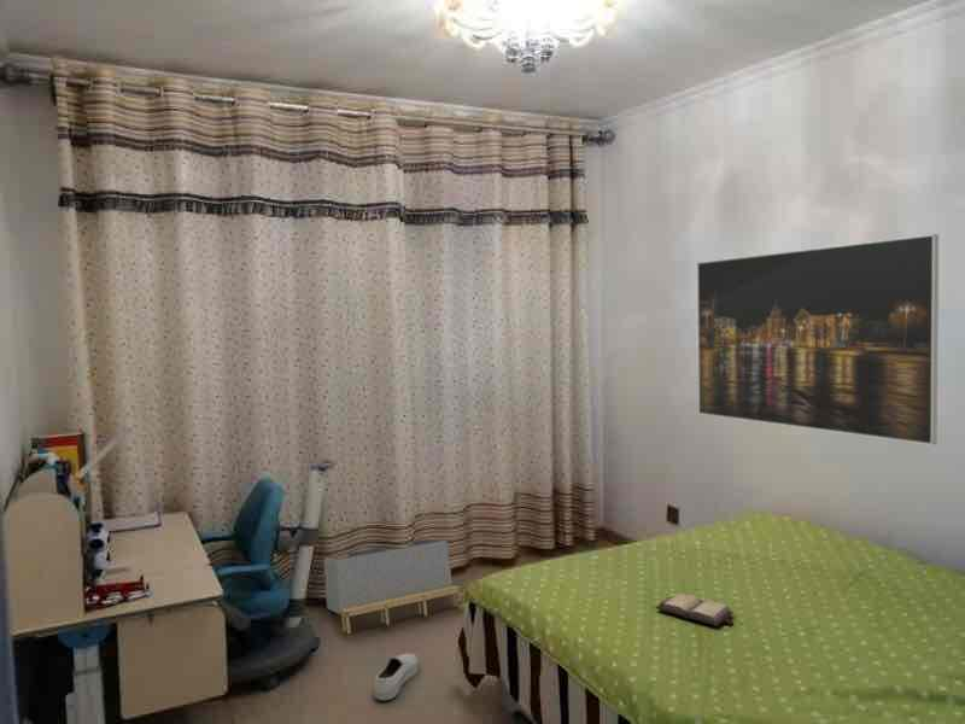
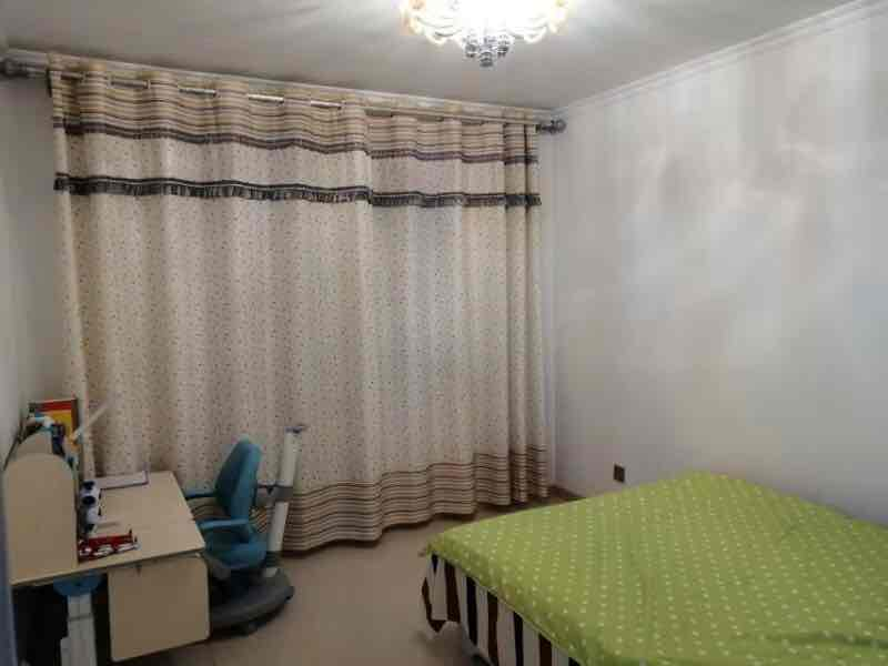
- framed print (797, 339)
- hardback book (695, 608)
- shoe (397, 670)
- storage bin (391, 577)
